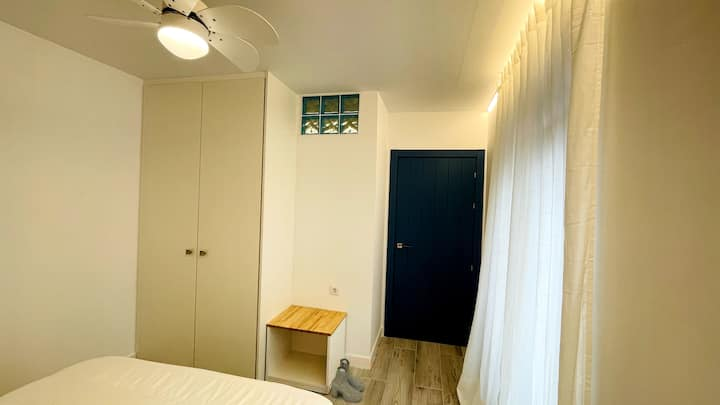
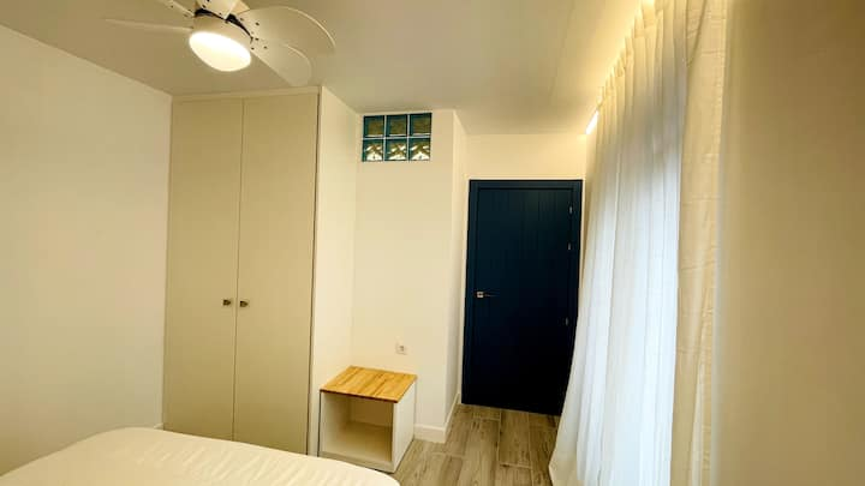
- boots (348, 378)
